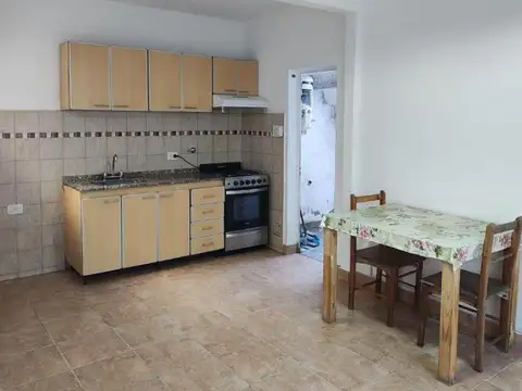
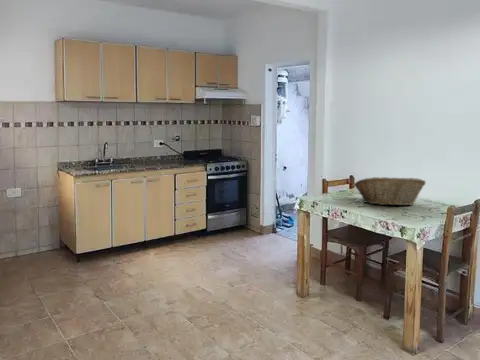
+ fruit basket (389, 189)
